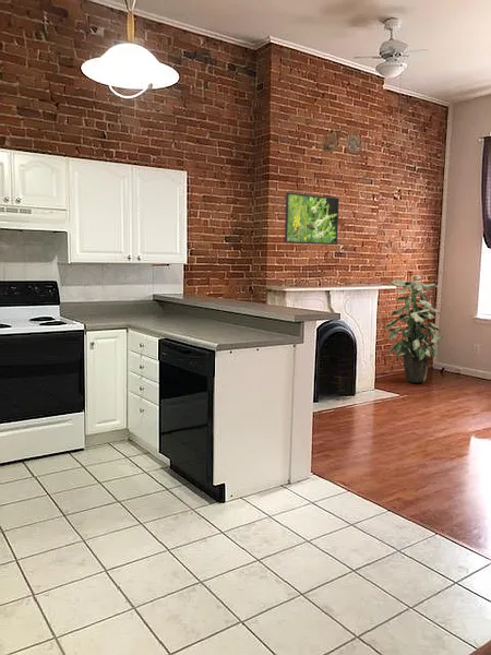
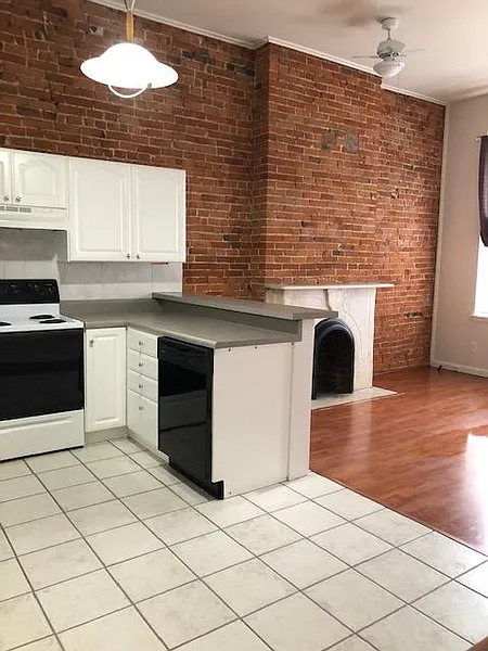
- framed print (312, 219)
- indoor plant (412, 329)
